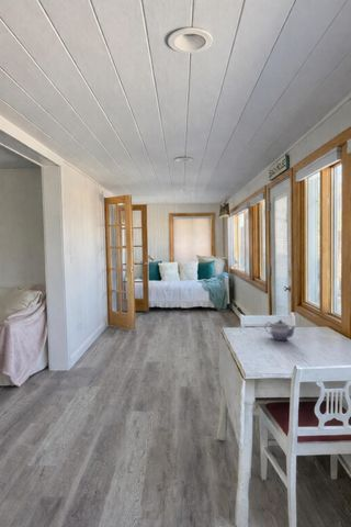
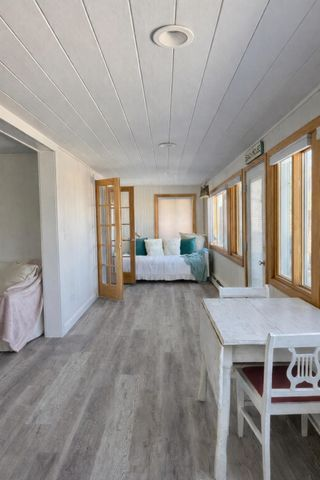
- teapot (280, 328)
